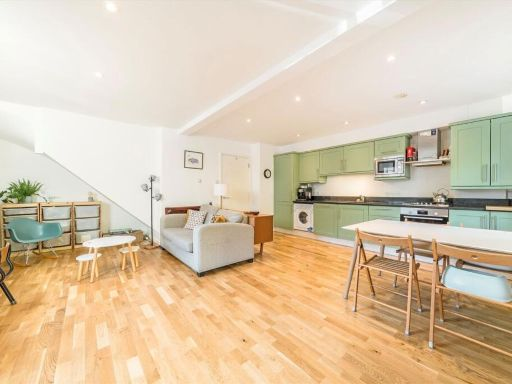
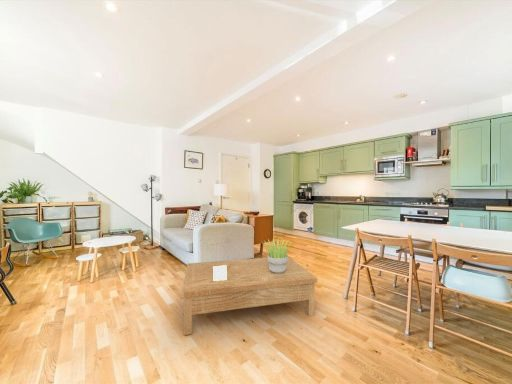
+ potted plant (277, 255)
+ coffee table (246, 287)
